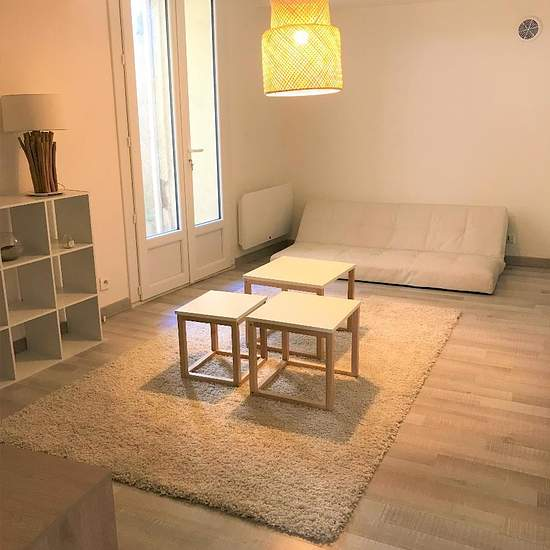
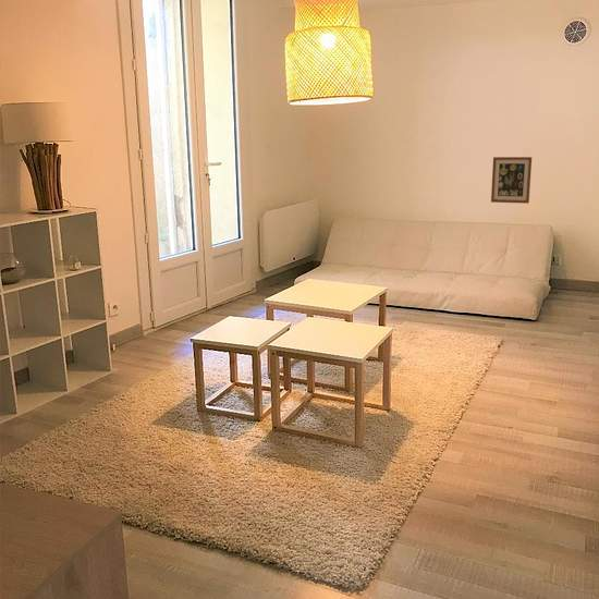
+ wall art (511, 180)
